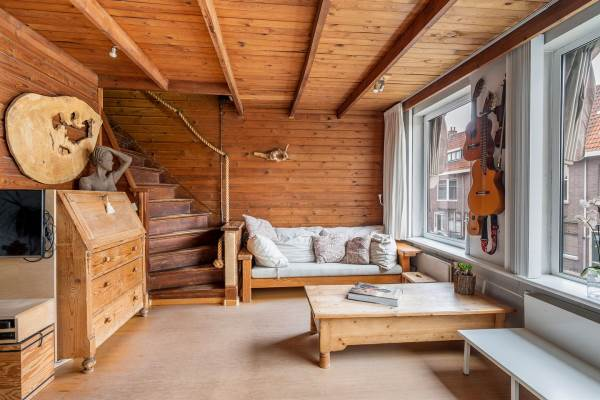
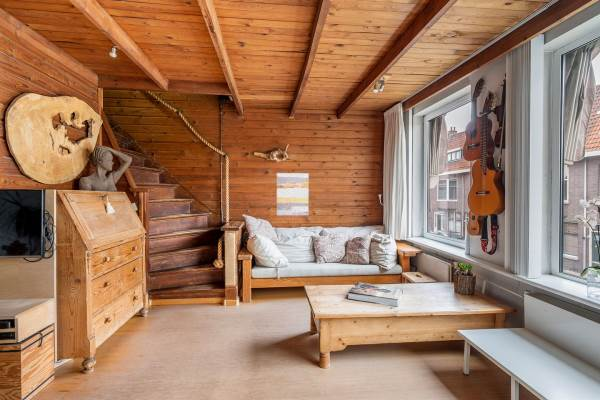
+ wall art (292, 194)
